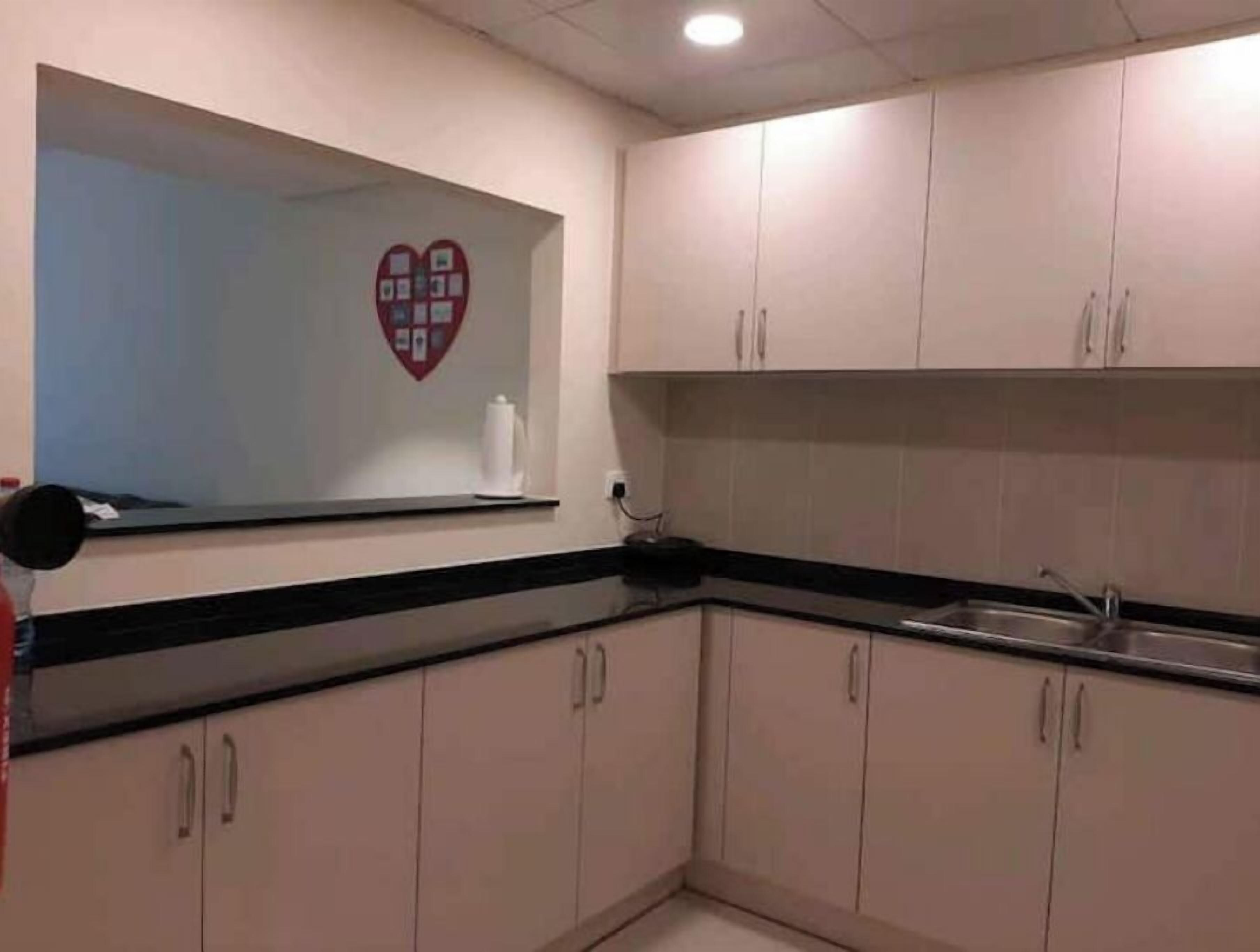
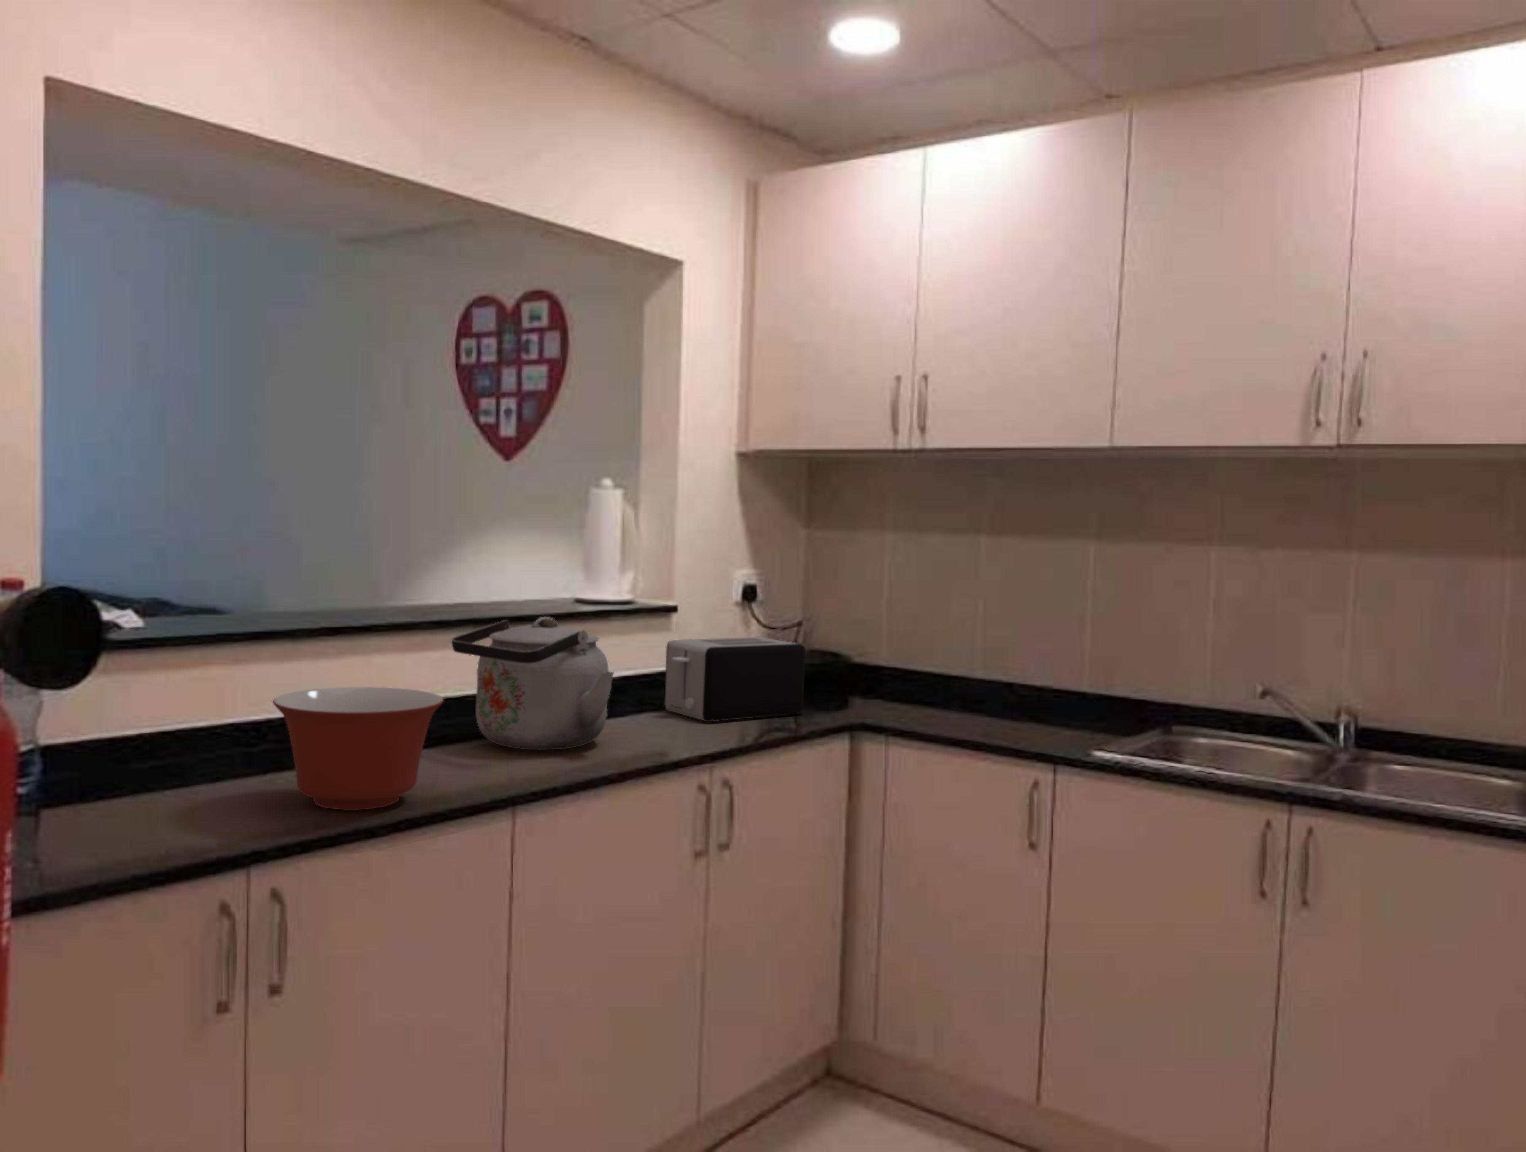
+ kettle (550, 681)
+ mixing bowl (358, 749)
+ toaster (735, 678)
